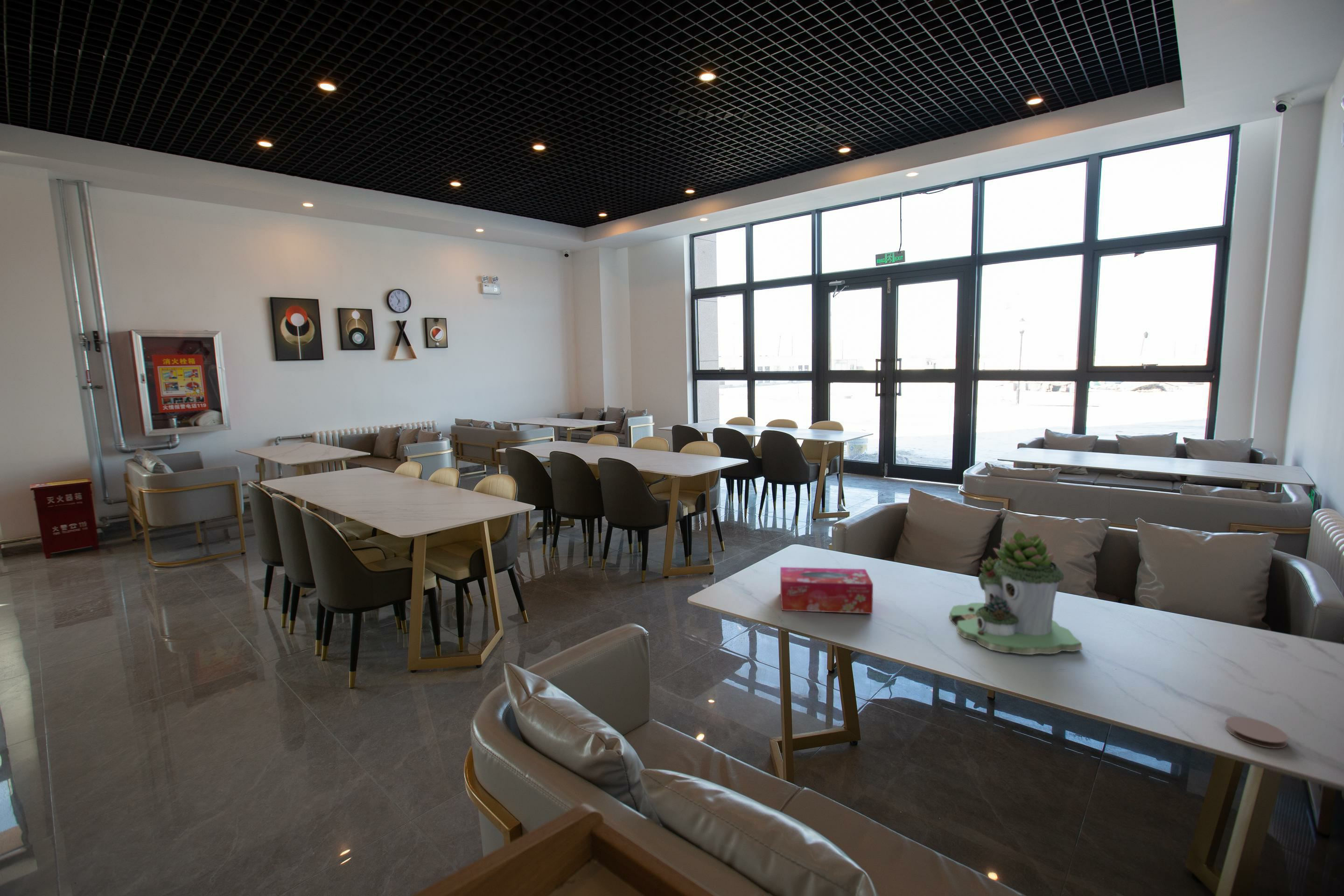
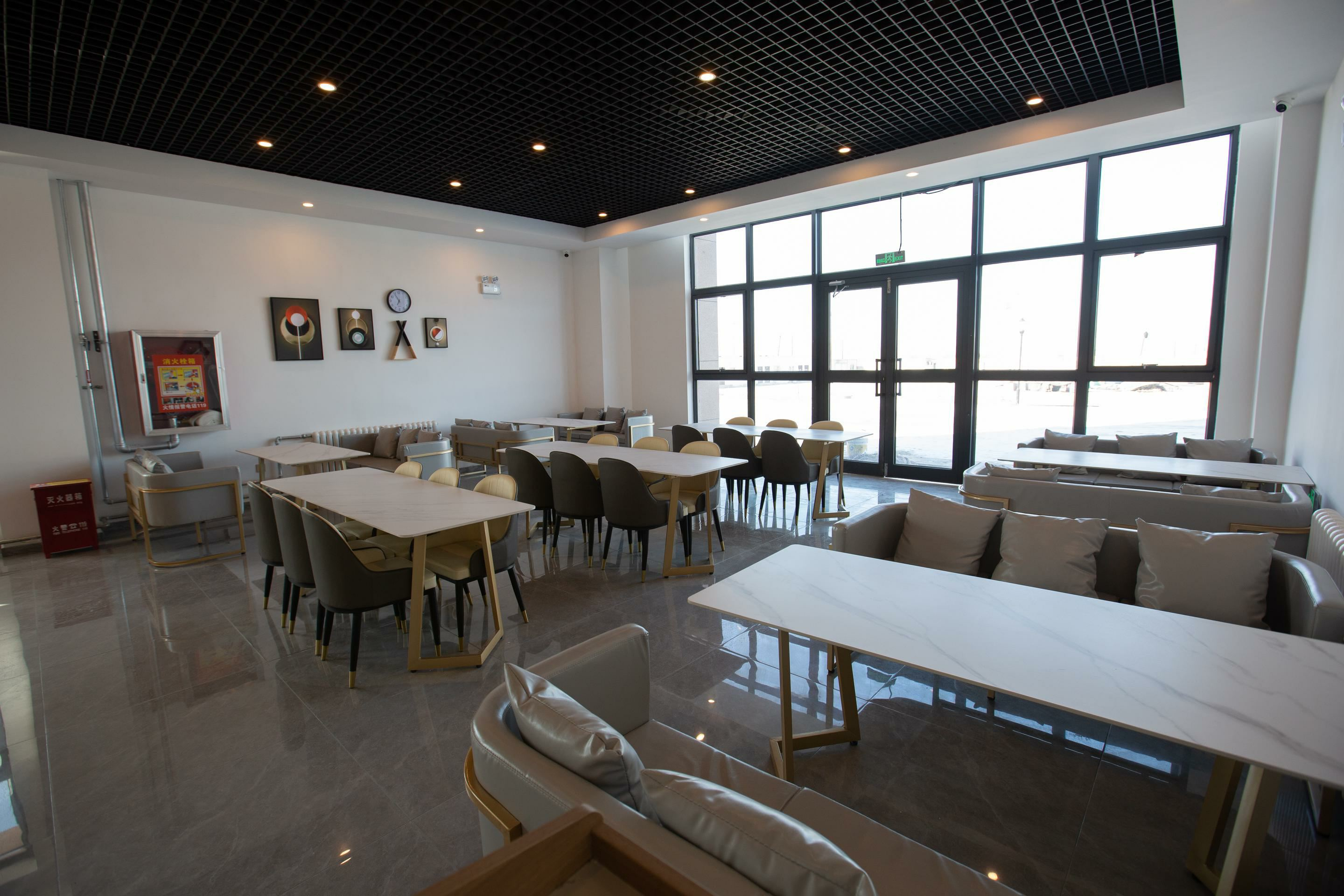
- succulent planter (1008, 580)
- coaster (1255, 732)
- tissue box (824, 589)
